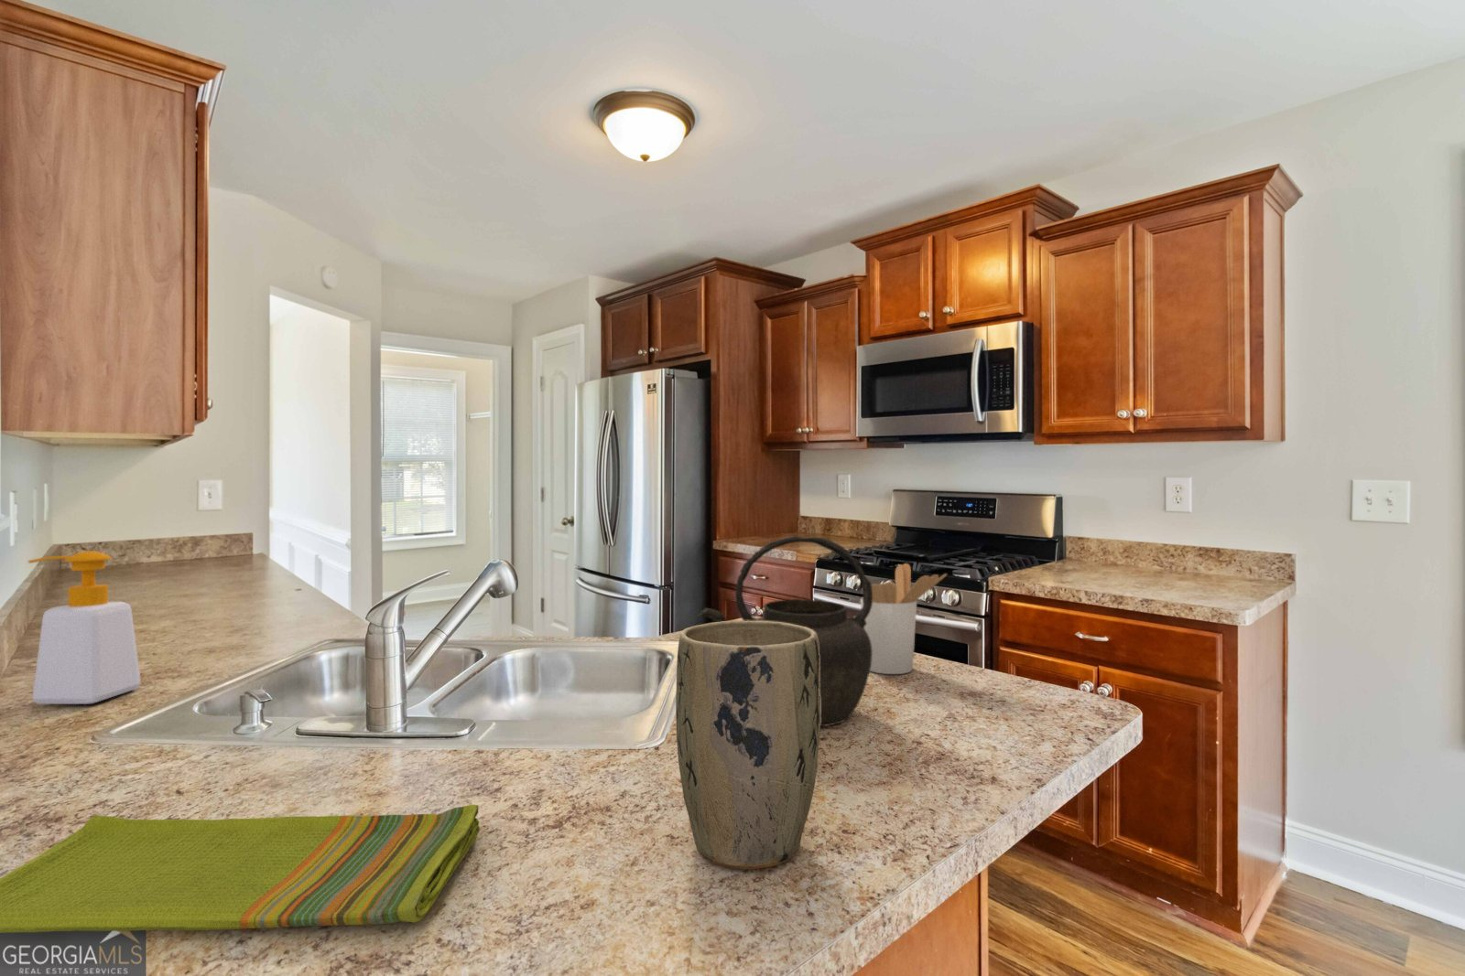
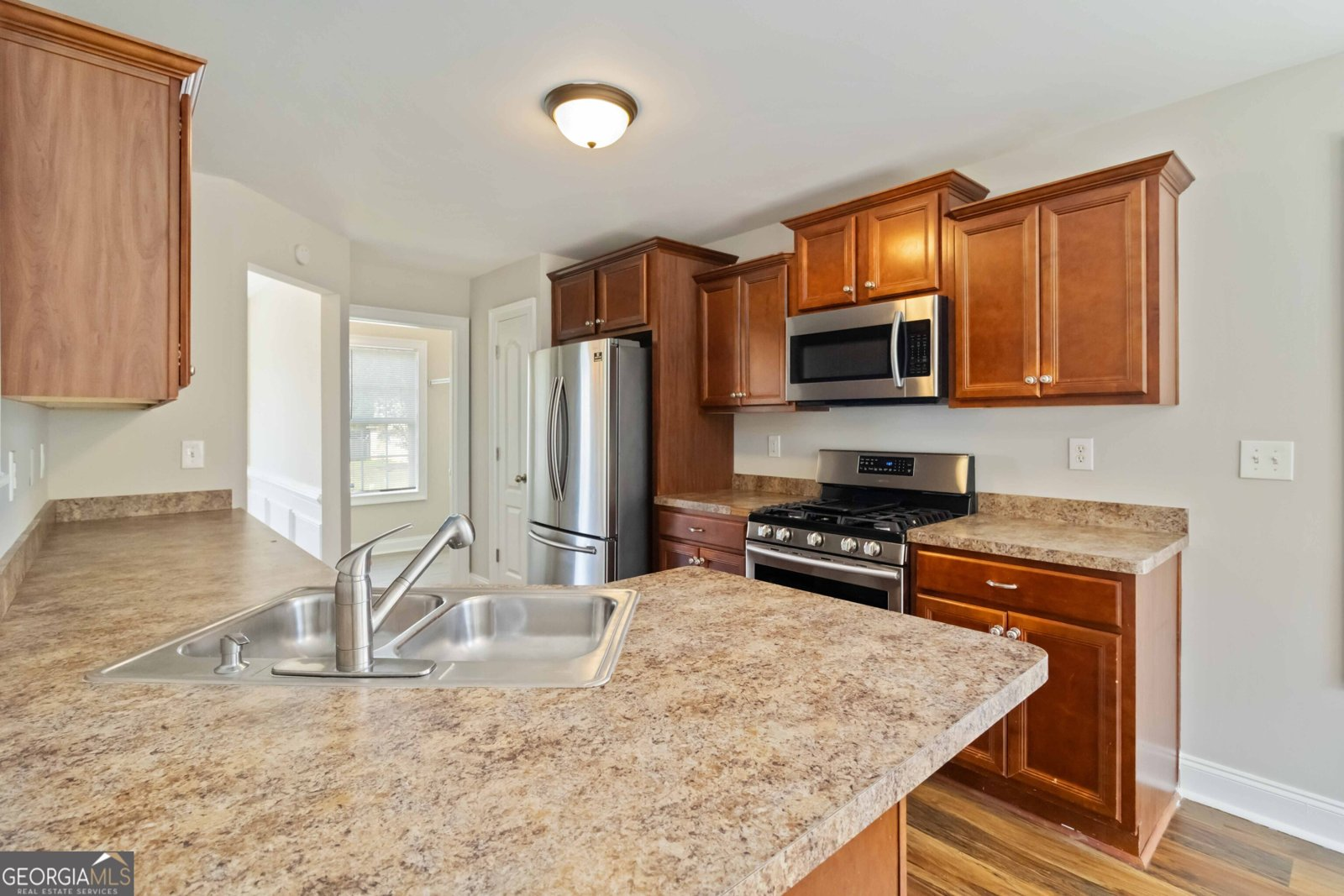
- kettle (787, 622)
- dish towel (241, 863)
- utensil holder (901, 619)
- plant pot (747, 739)
- soap bottle (74, 624)
